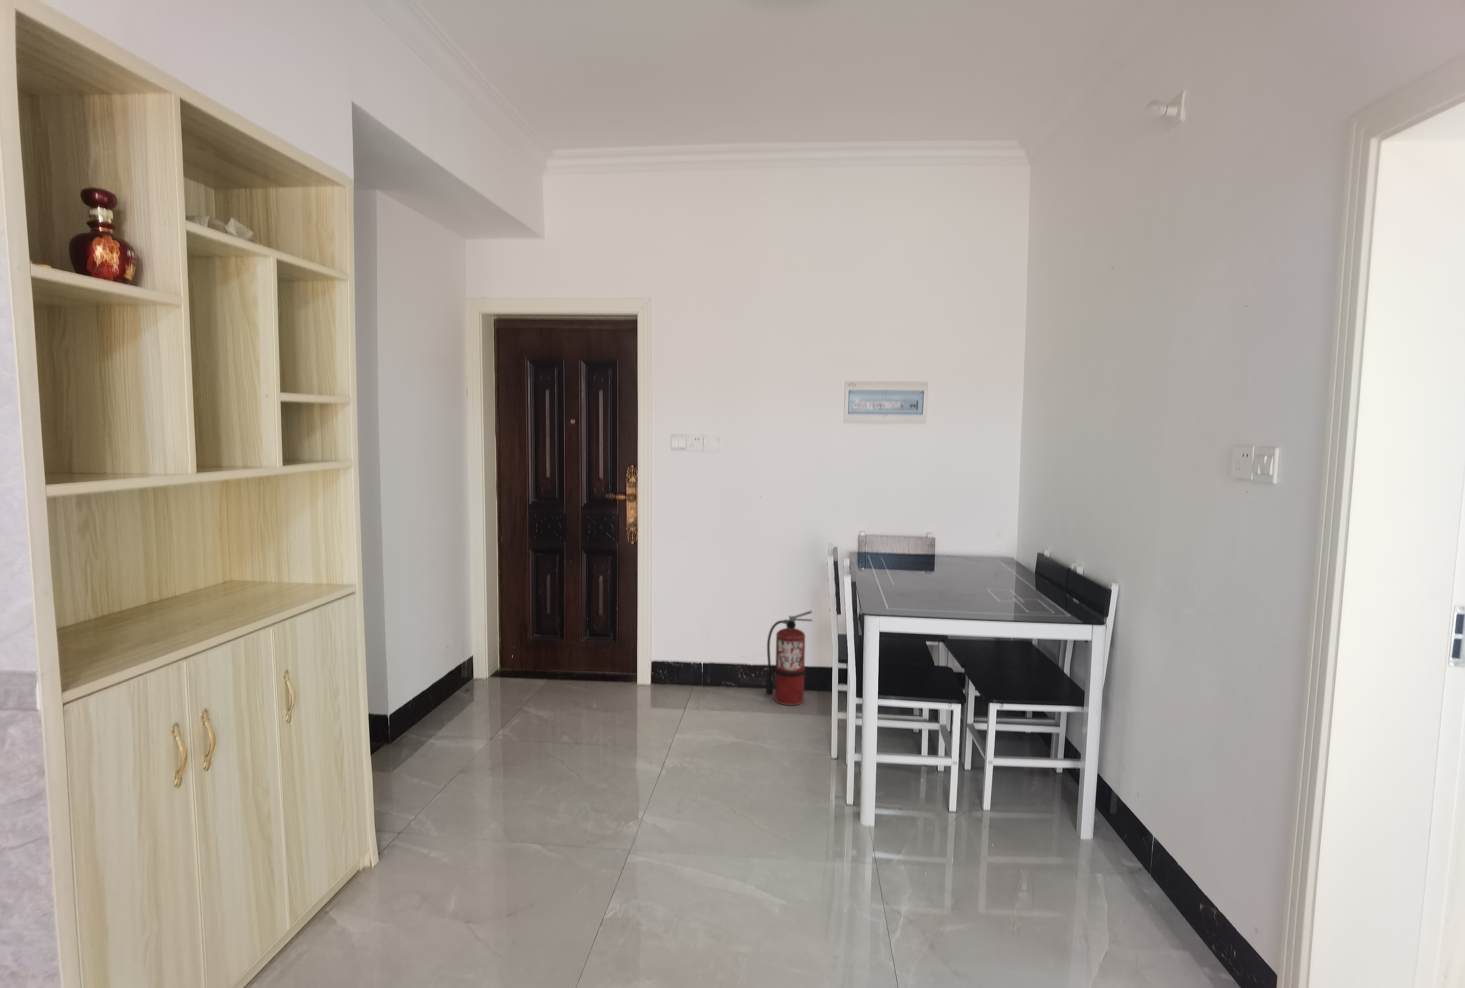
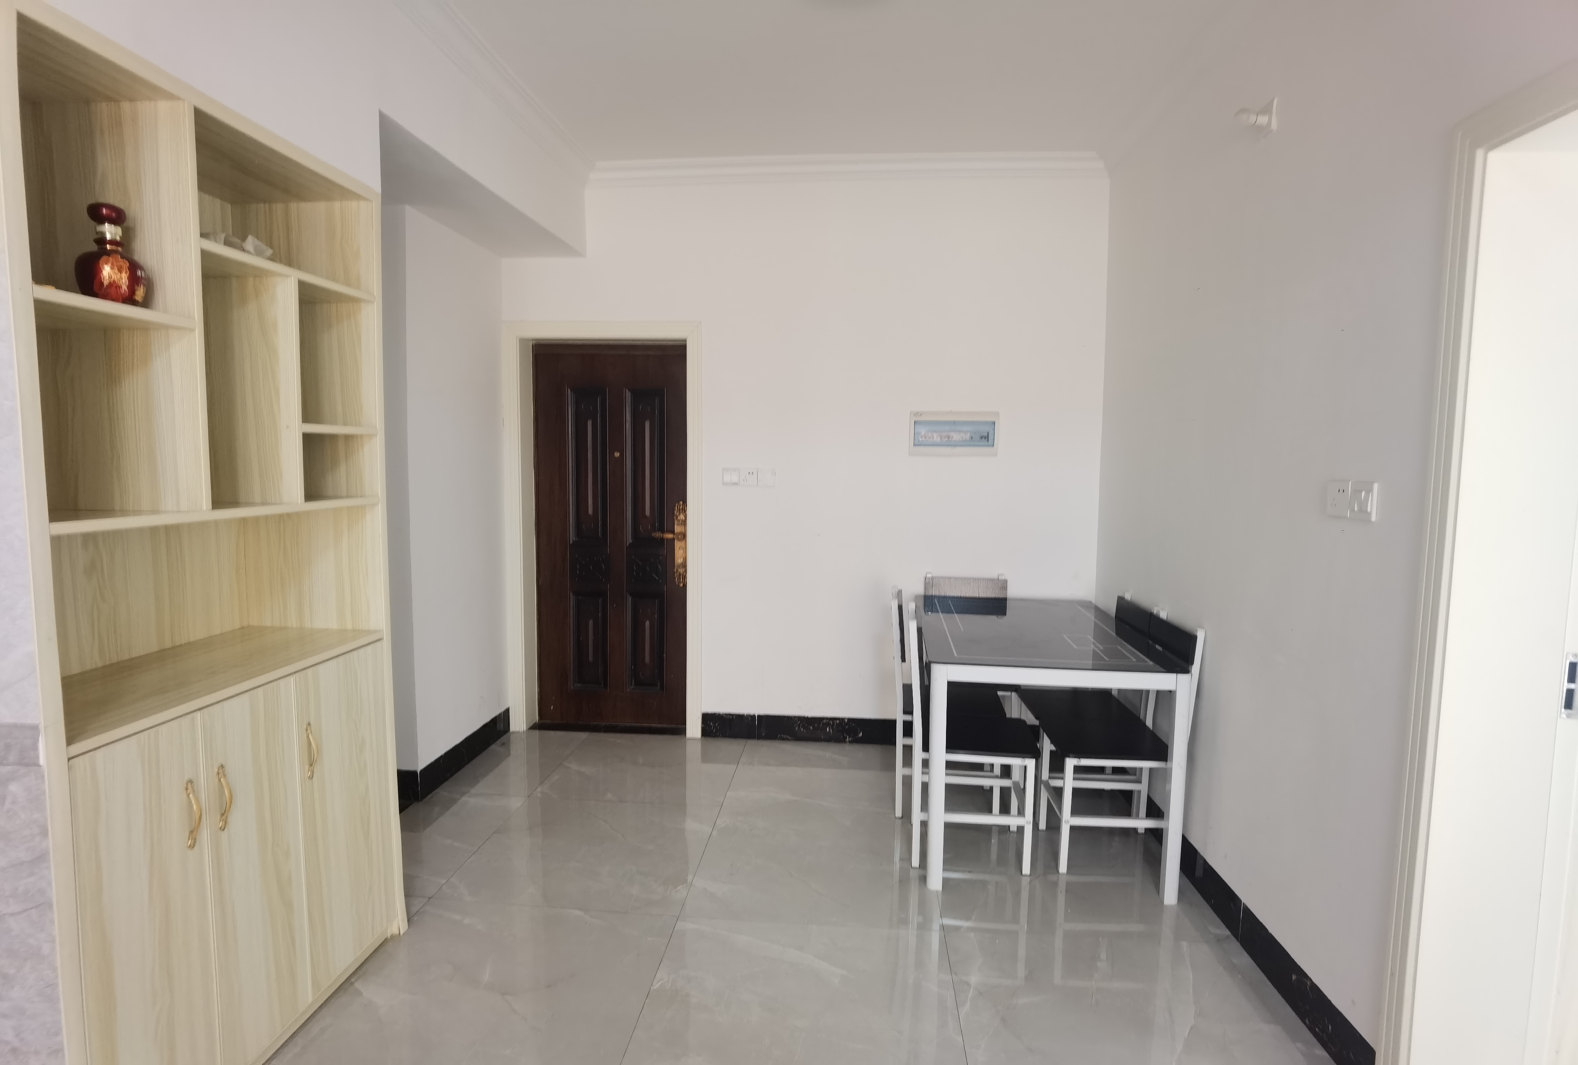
- fire extinguisher (789, 655)
